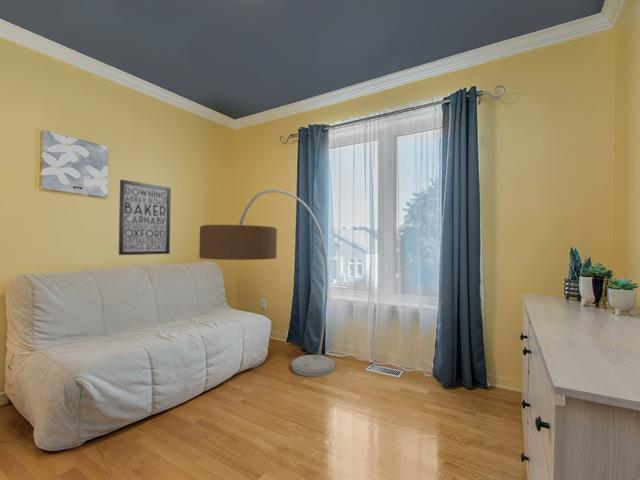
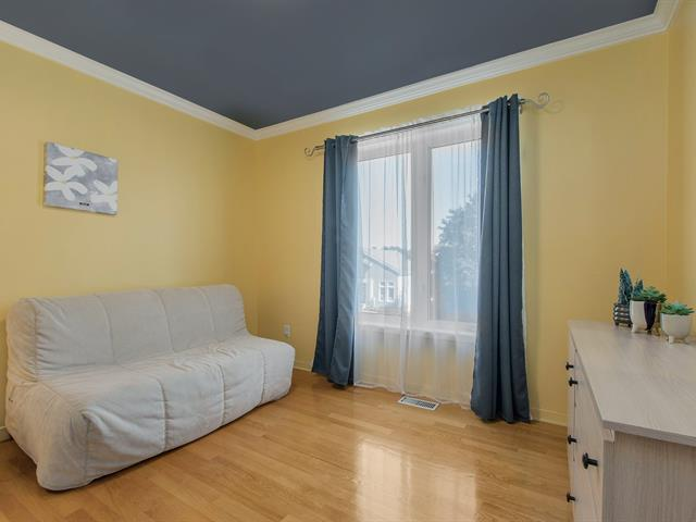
- floor lamp (273, 258)
- wall art (146, 219)
